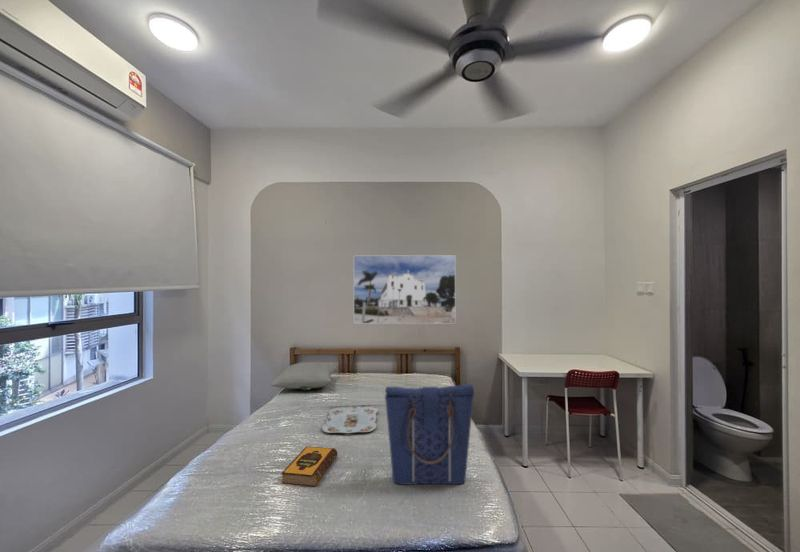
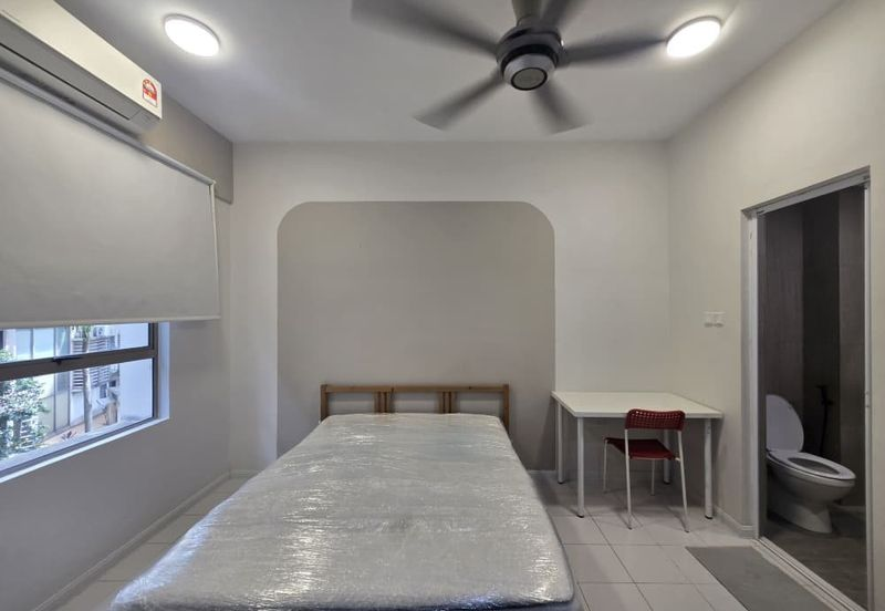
- tote bag (429, 432)
- hardback book (311, 464)
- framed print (404, 289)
- serving tray (351, 419)
- pillow (306, 374)
